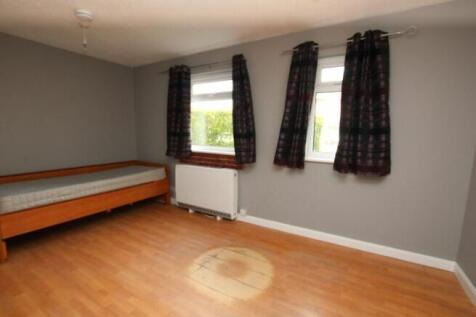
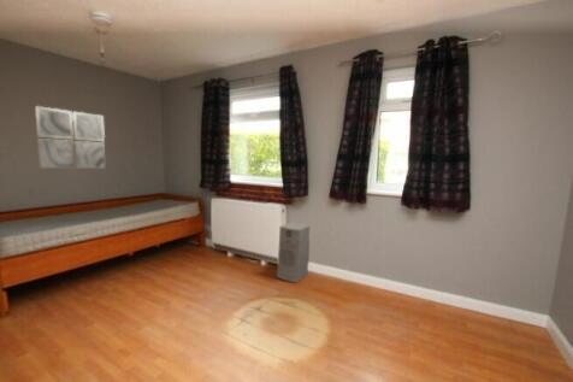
+ wall art (72, 139)
+ air purifier (294, 251)
